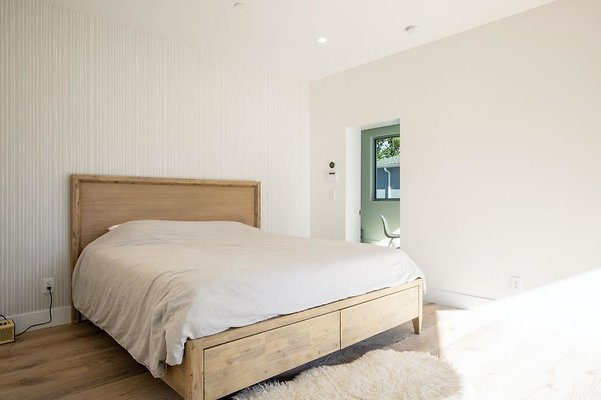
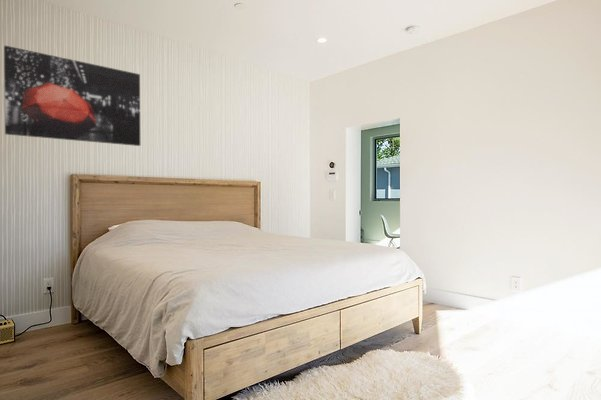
+ wall art (79, 101)
